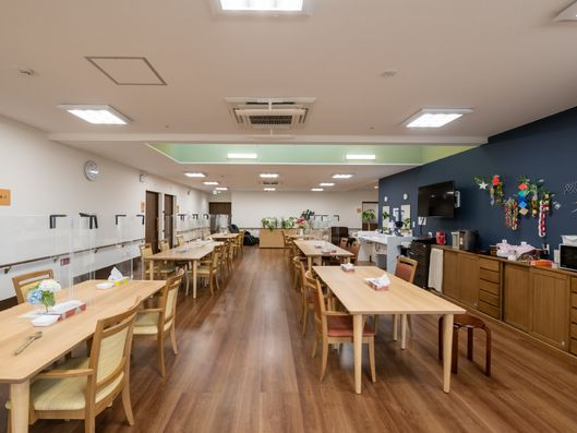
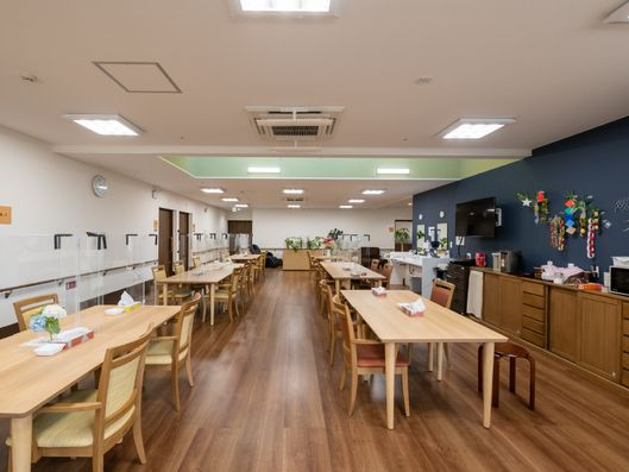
- spoon (28, 341)
